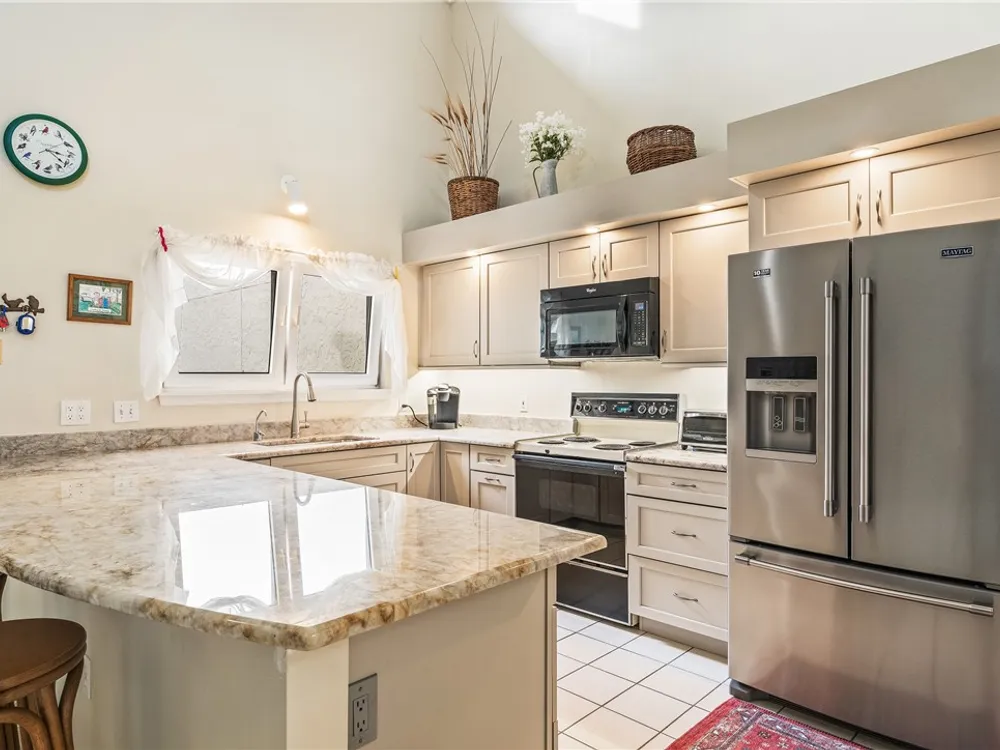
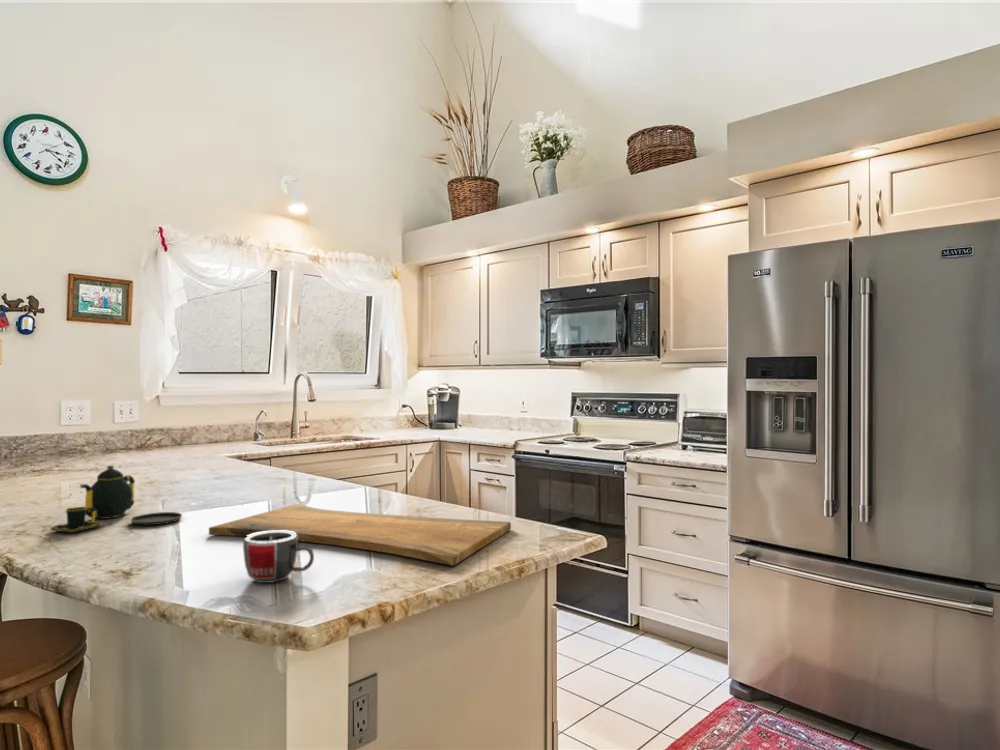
+ teapot (117, 495)
+ cutting board (362, 528)
+ mug (279, 557)
